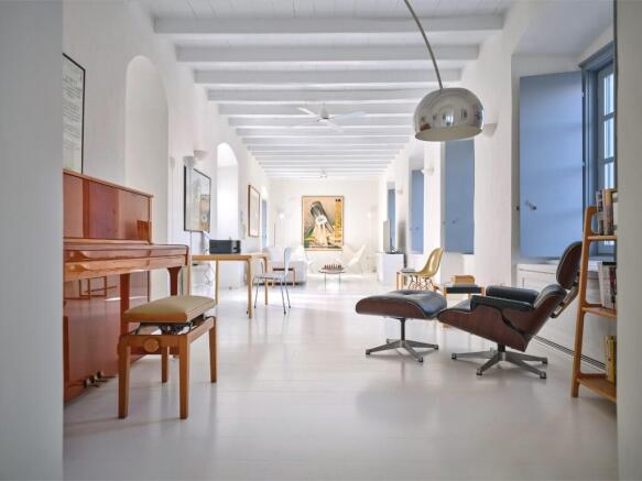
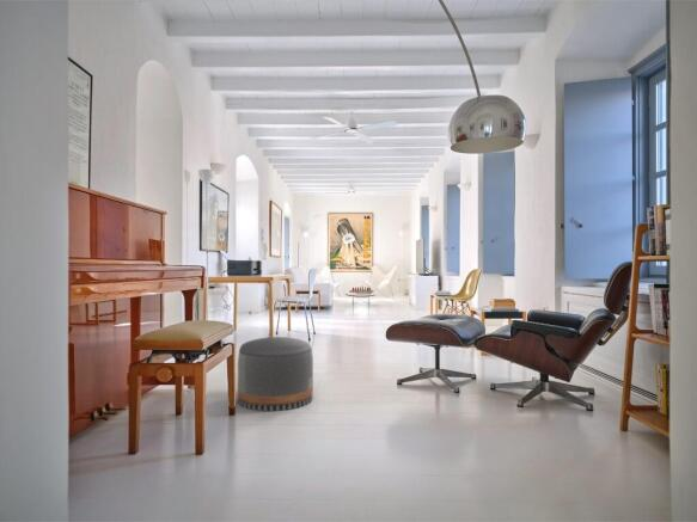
+ pouf (275, 368)
